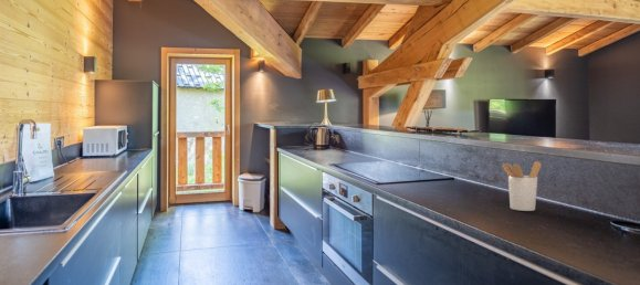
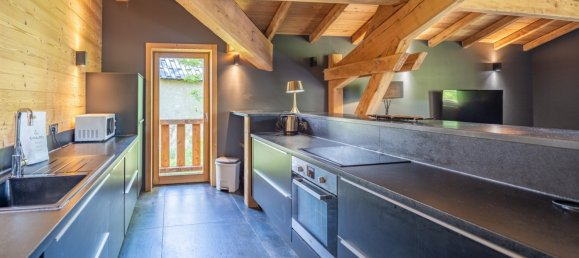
- utensil holder (518, 184)
